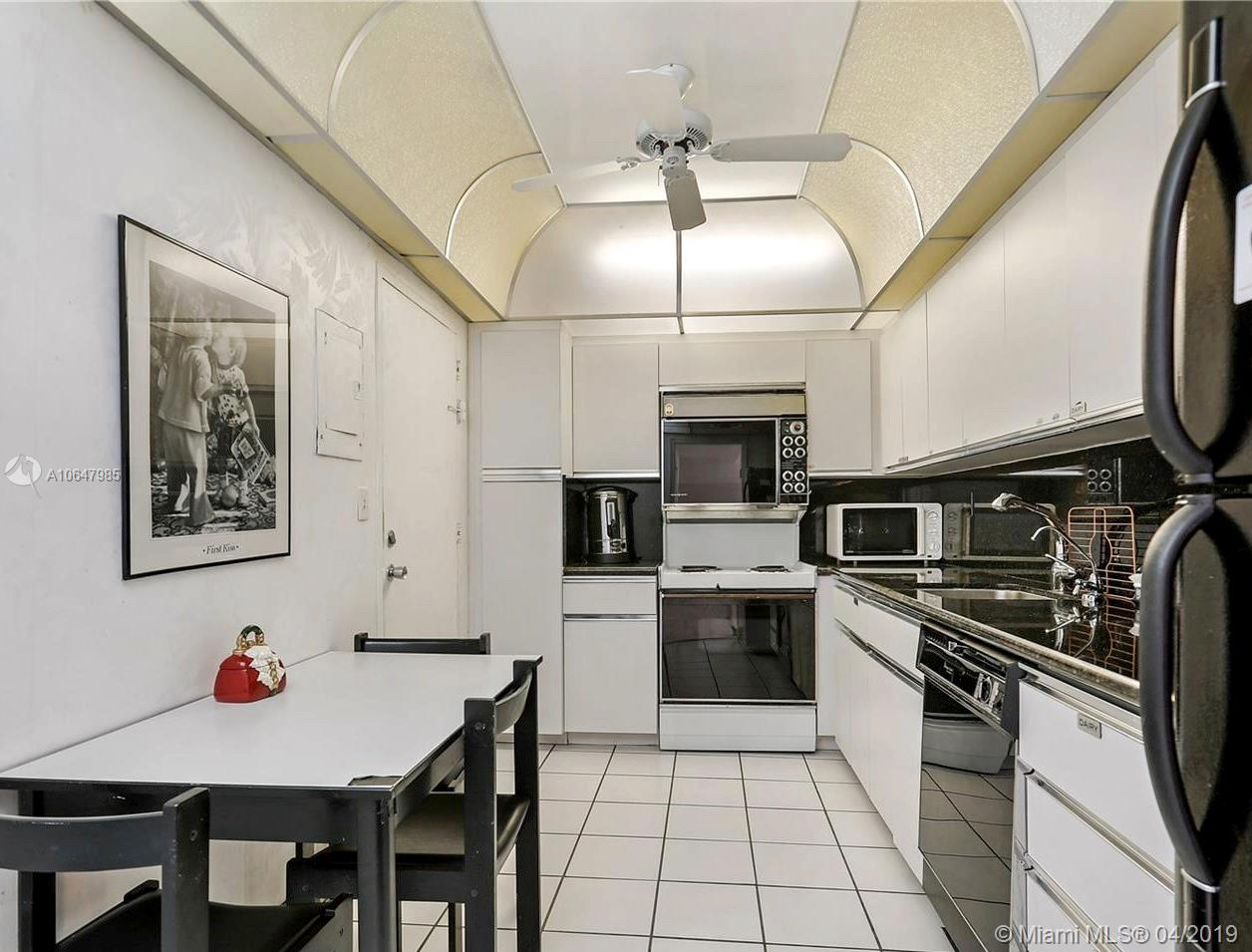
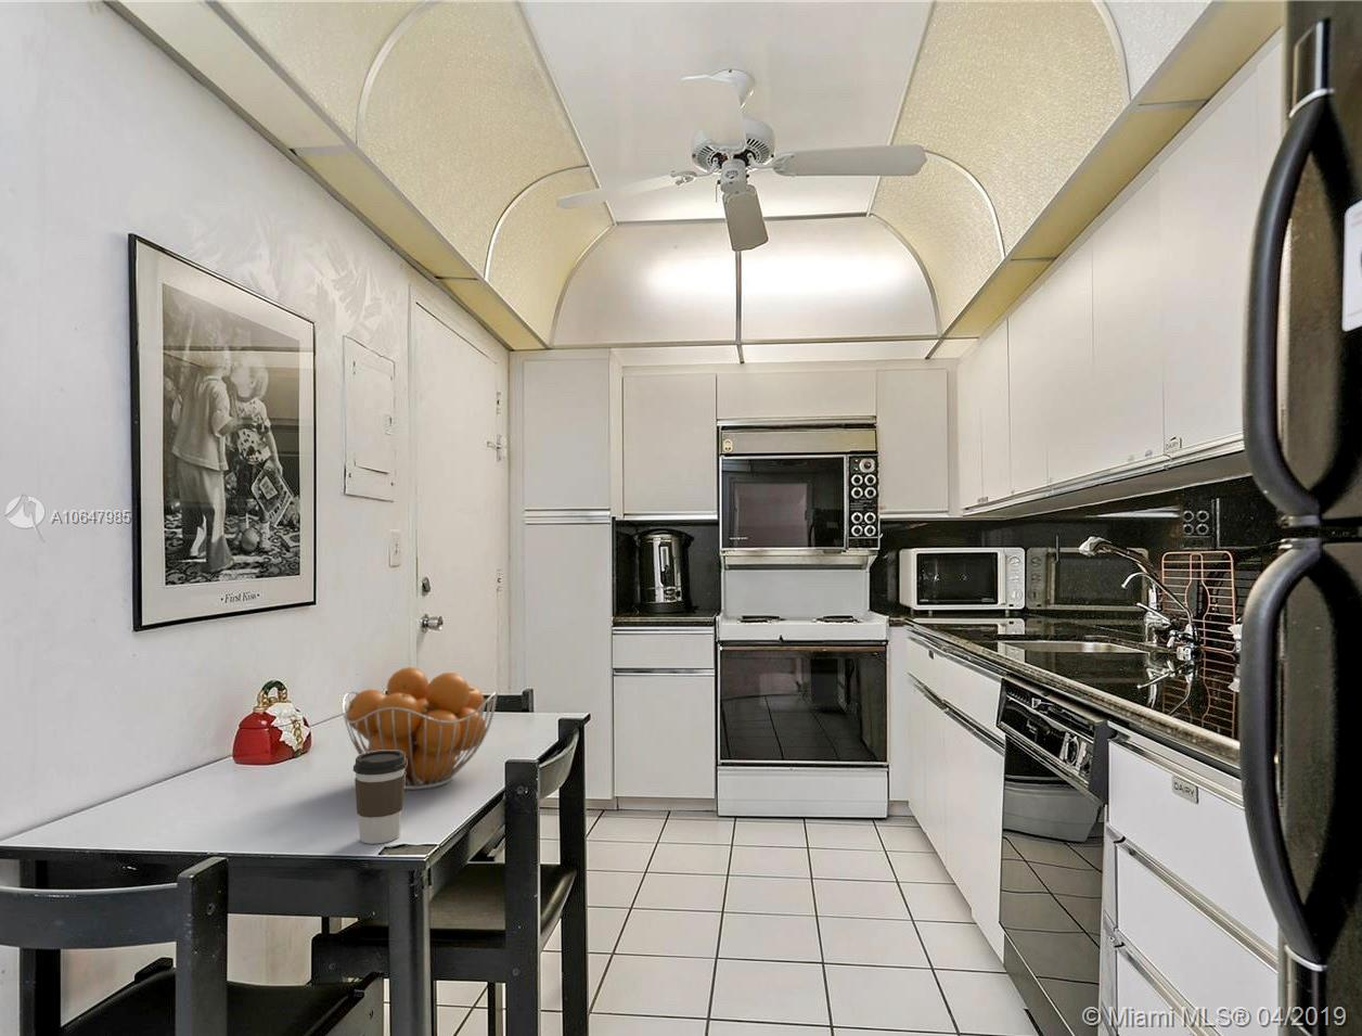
+ fruit basket (421, 725)
+ coffee cup (380, 797)
